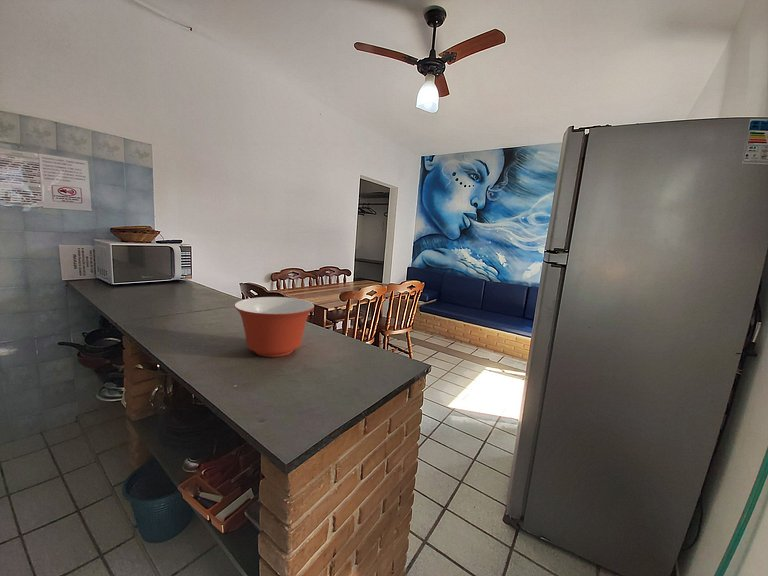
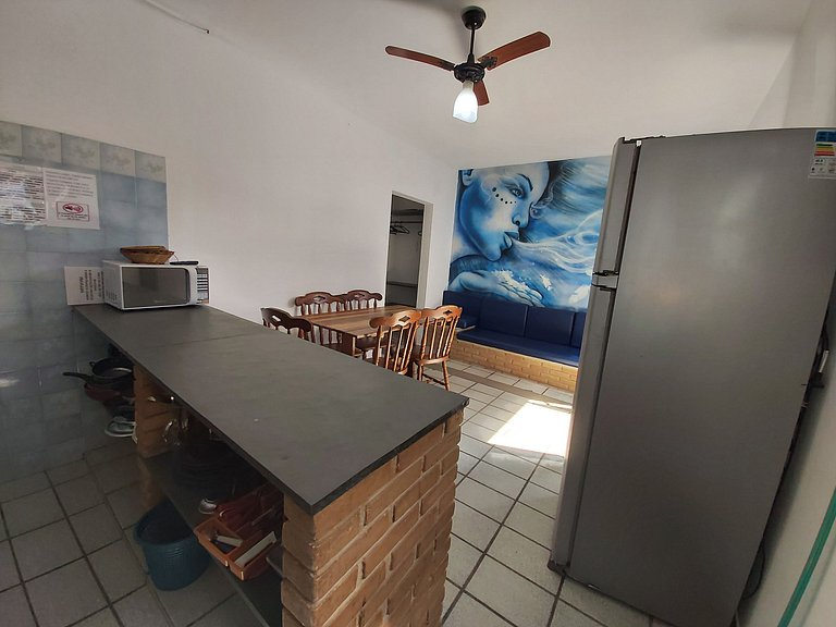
- mixing bowl (275, 327)
